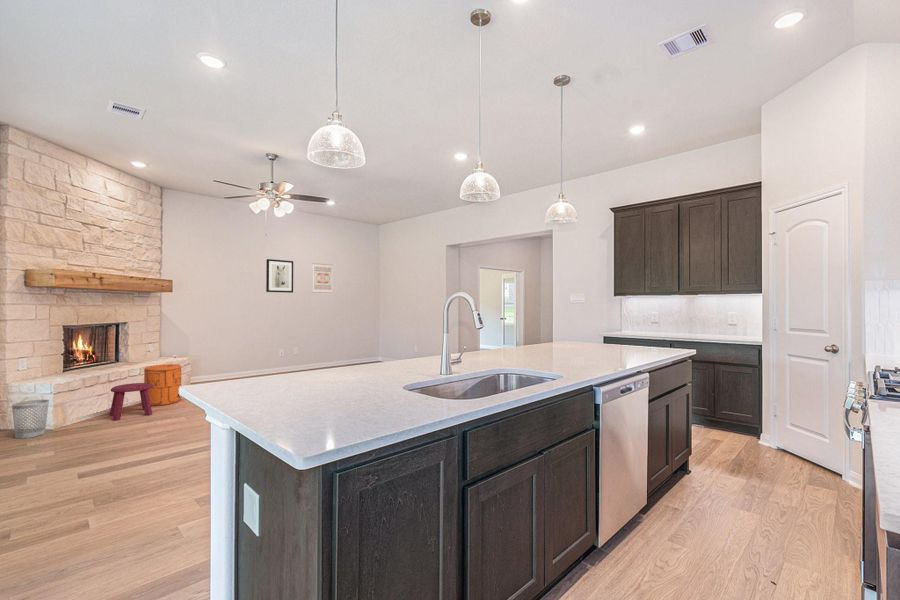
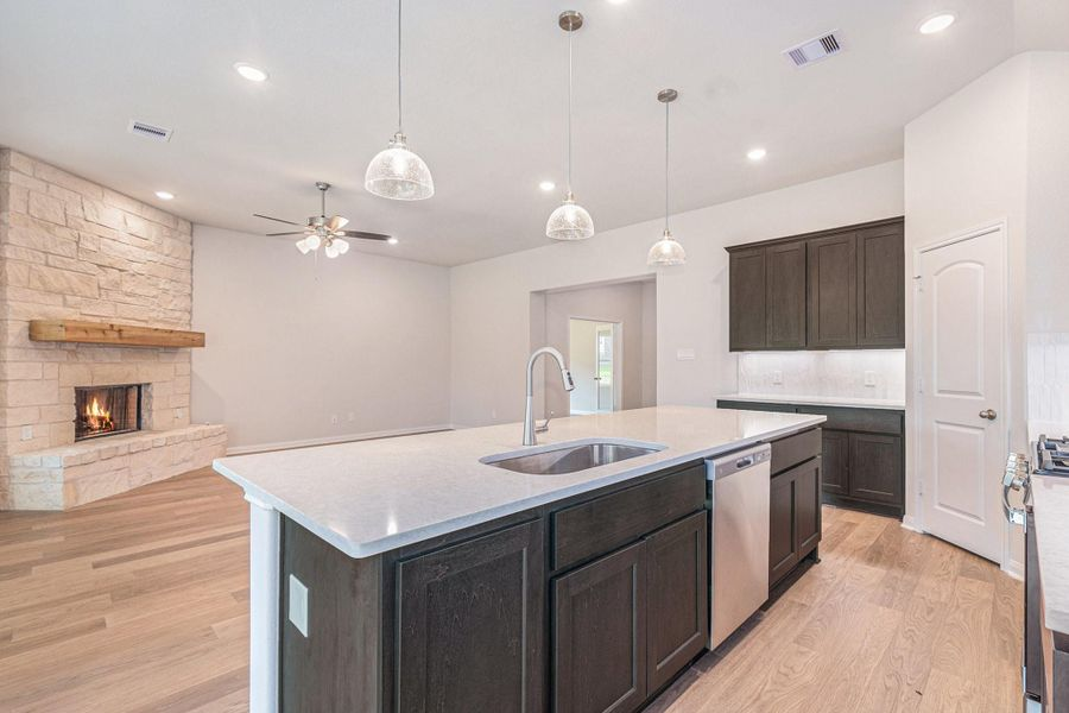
- wastebasket (30, 418)
- stool (132, 391)
- wall art (322, 278)
- trash can (163, 384)
- wall art (280, 276)
